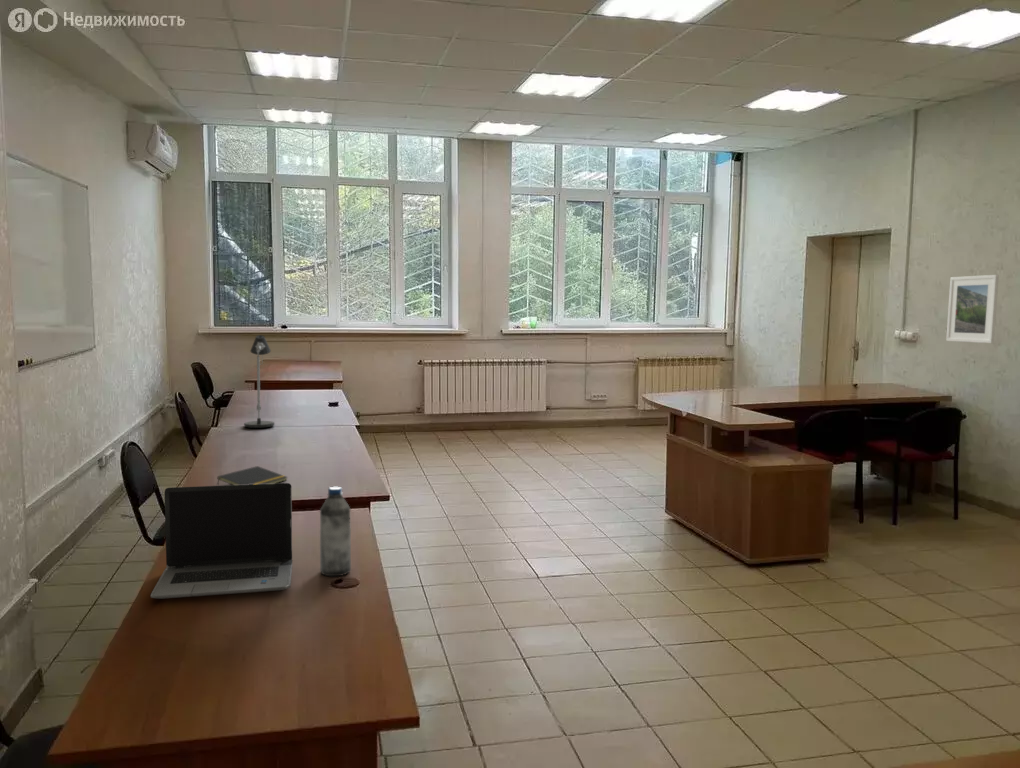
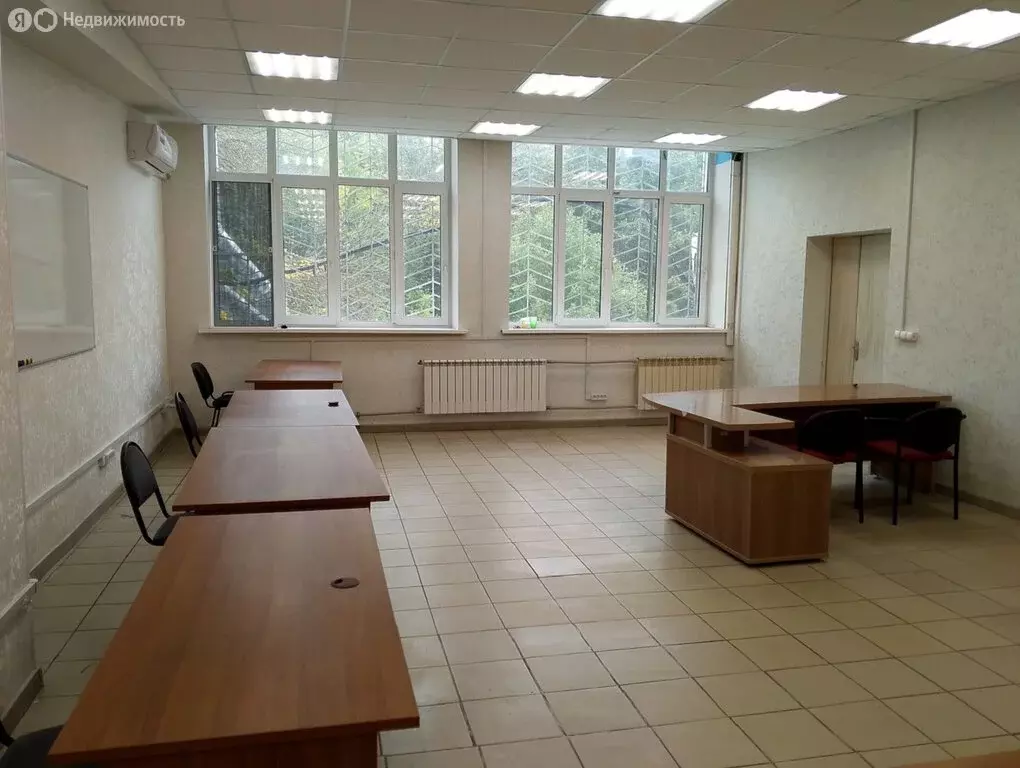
- notepad (253, 478)
- water bottle (335, 529)
- desk lamp (259, 378)
- laptop computer (225, 539)
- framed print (971, 309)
